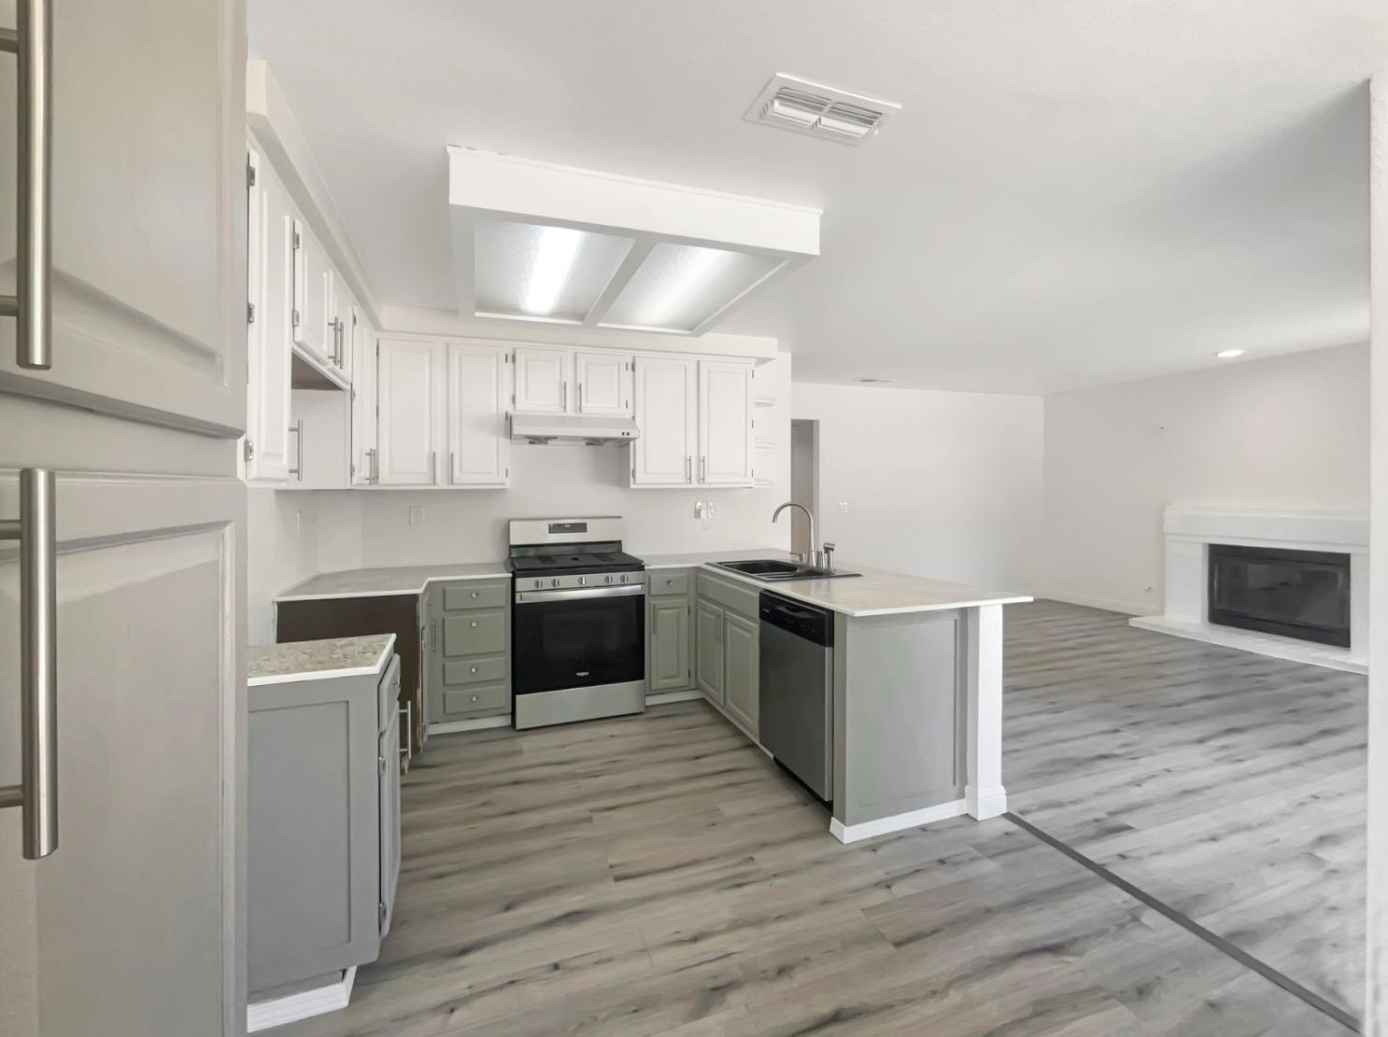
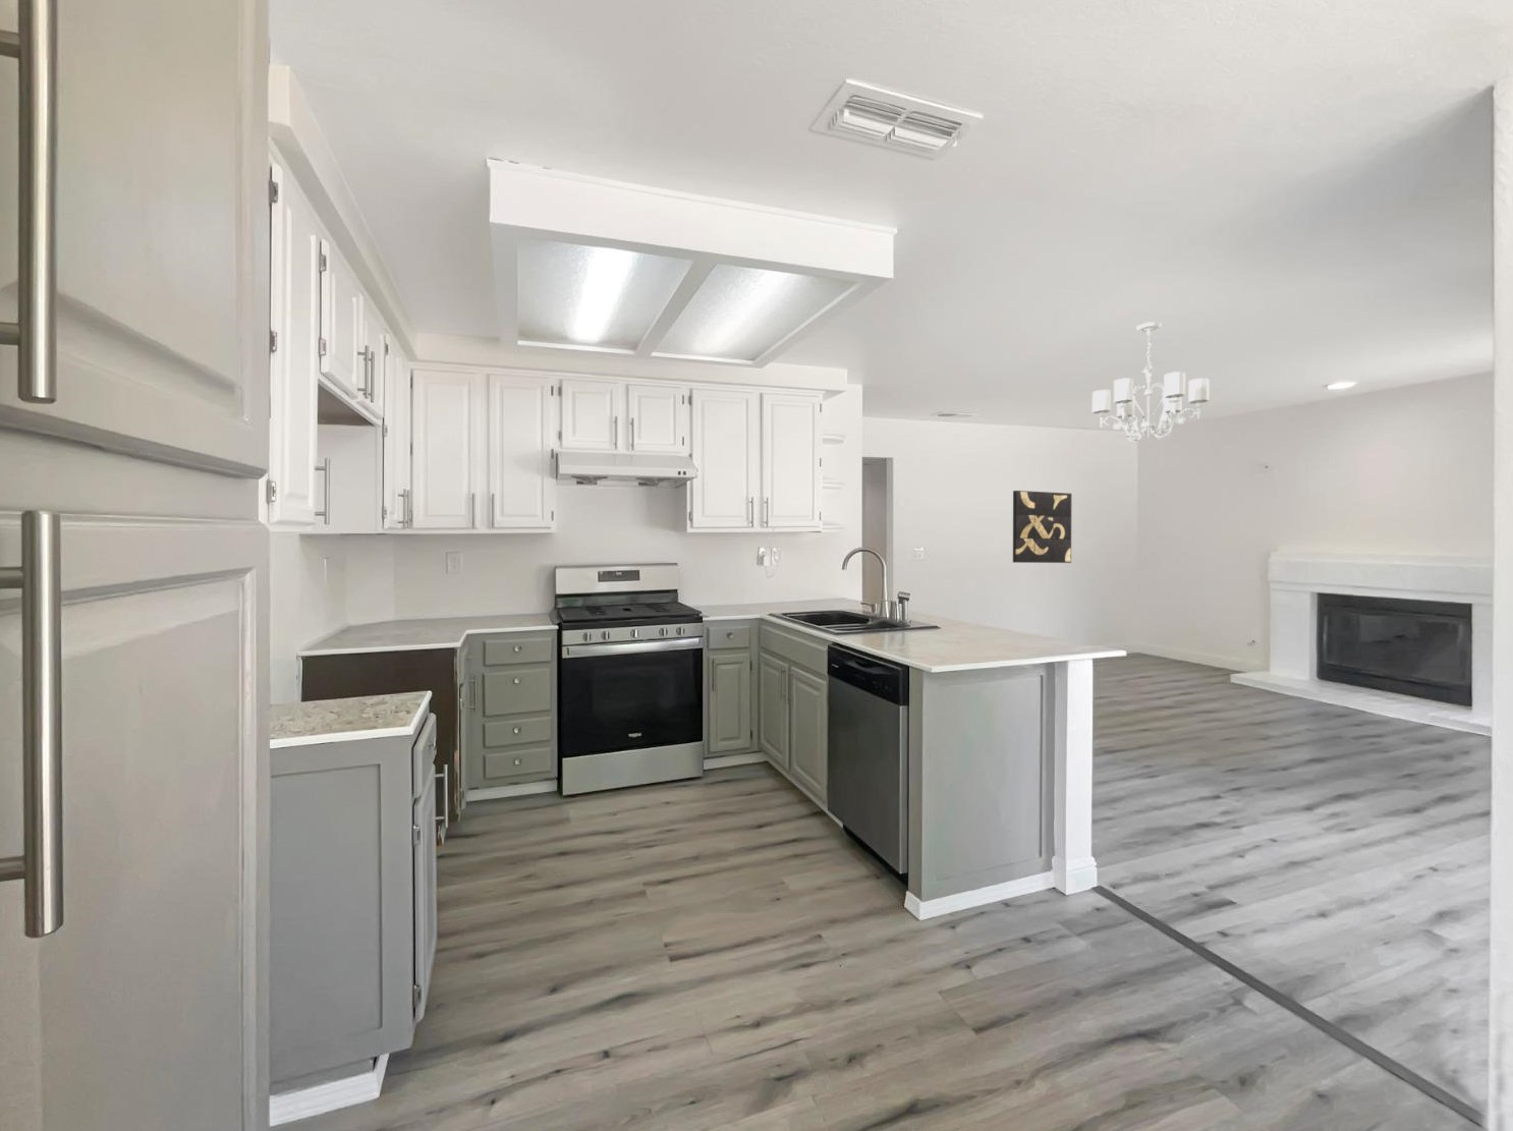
+ wall art (1042, 527)
+ chandelier (1148, 383)
